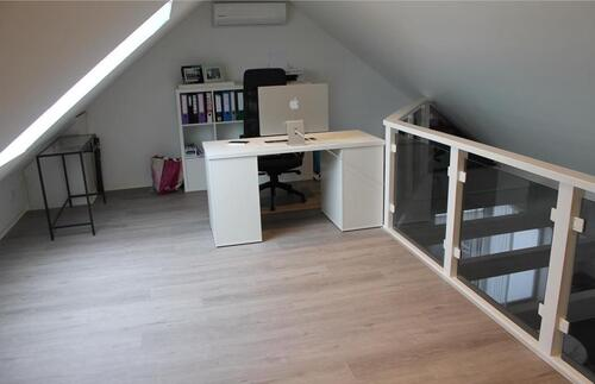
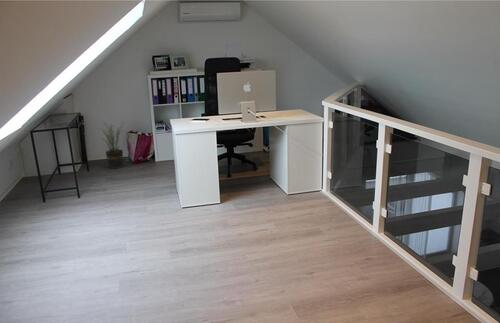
+ potted plant (114, 143)
